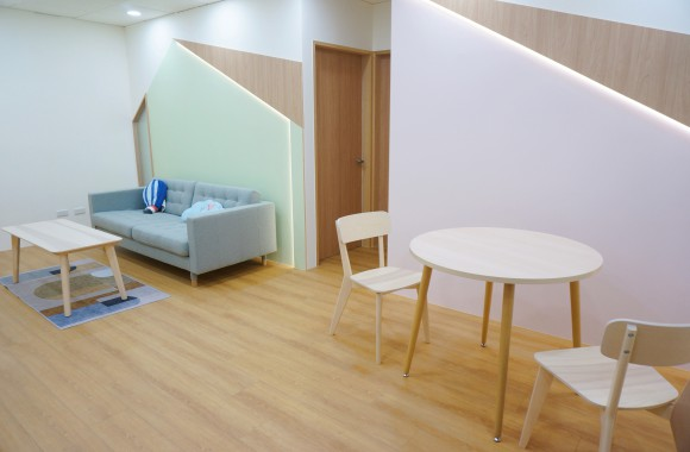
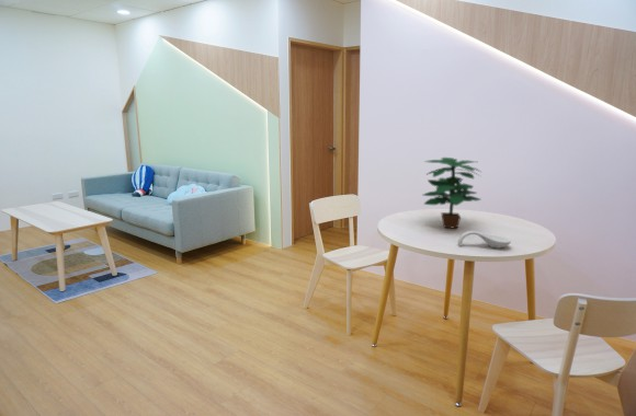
+ spoon rest (485, 239)
+ potted plant (452, 193)
